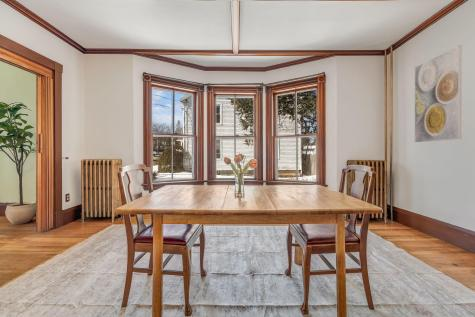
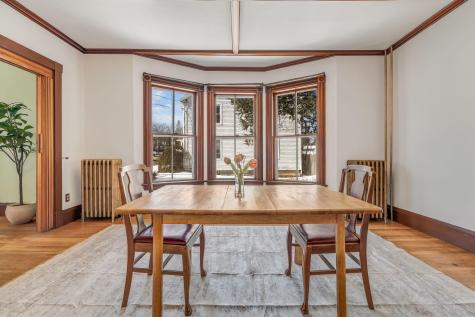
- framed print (435, 99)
